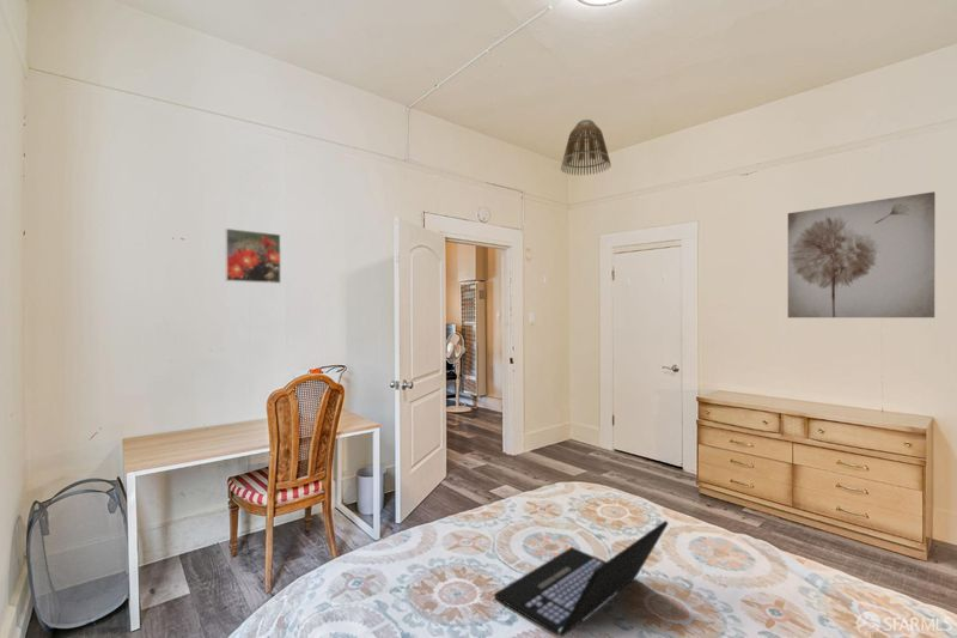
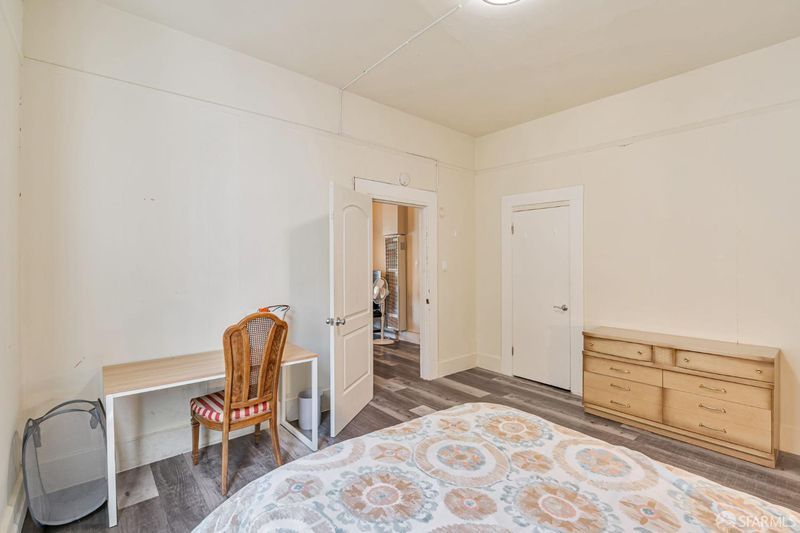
- laptop (581, 558)
- lamp shade (586, 145)
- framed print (254, 256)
- wall art (854, 260)
